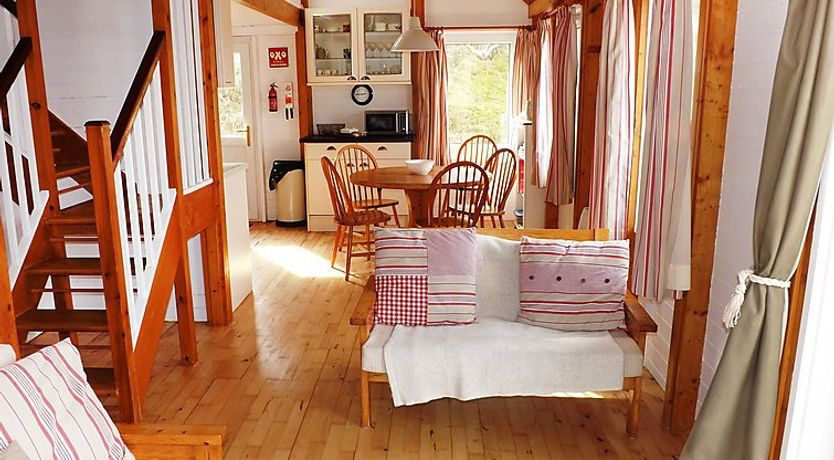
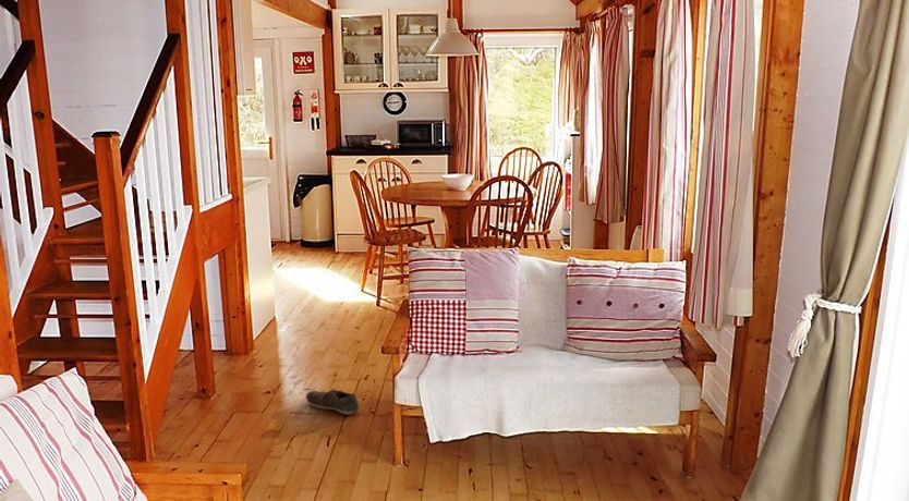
+ shoe (332, 398)
